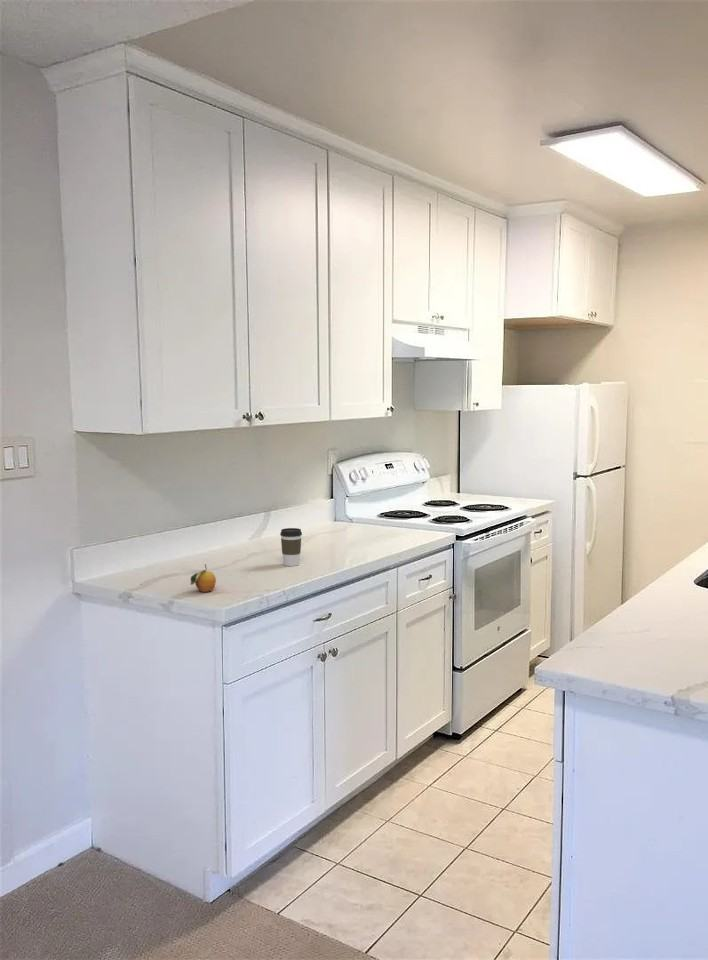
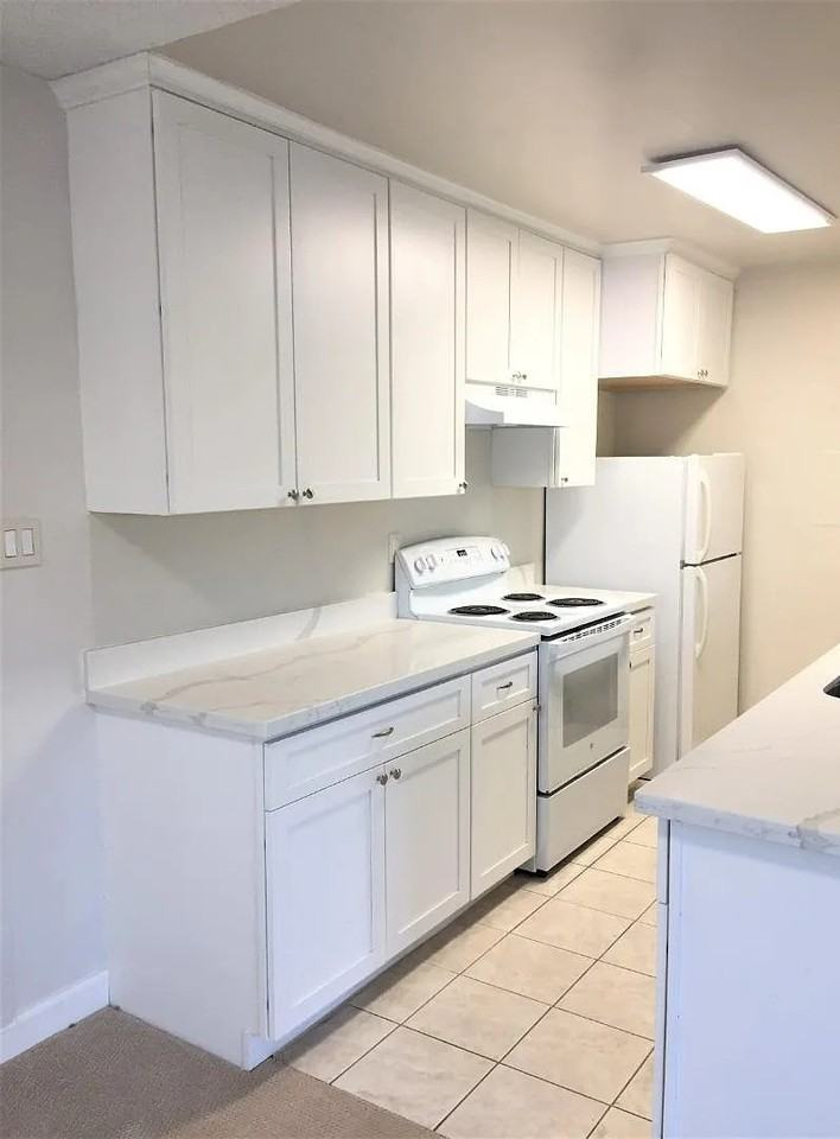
- fruit (201, 578)
- coffee cup (291, 547)
